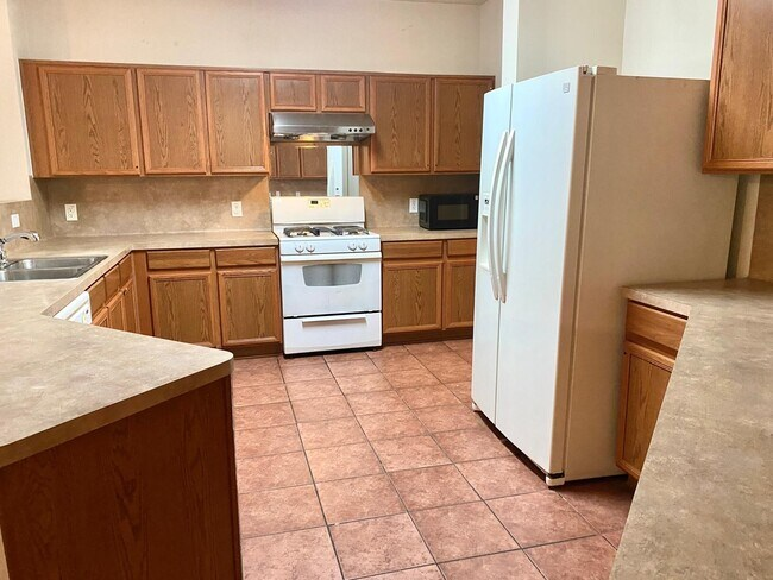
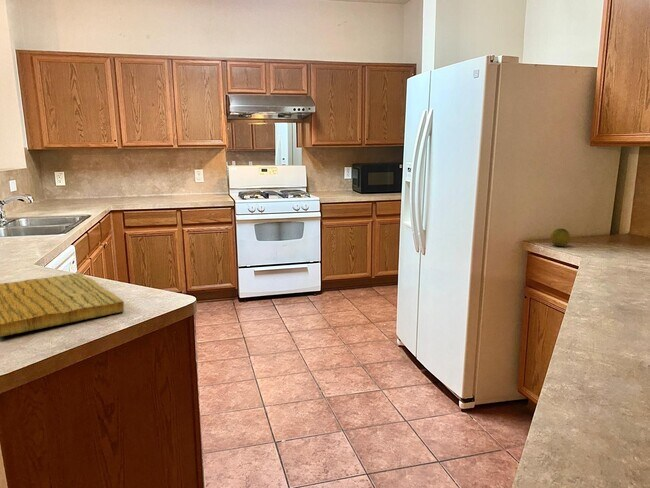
+ fruit (560, 237)
+ cutting board (45, 297)
